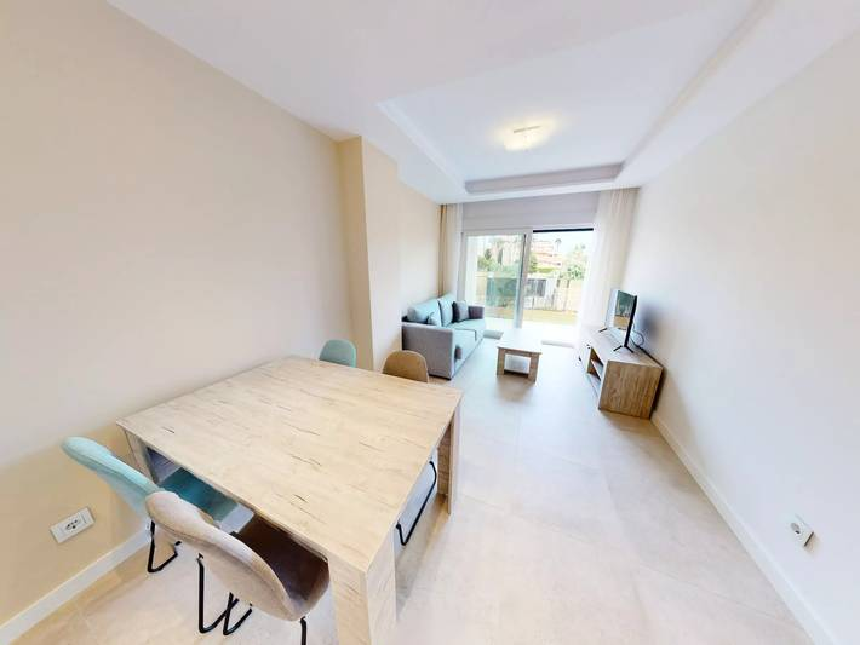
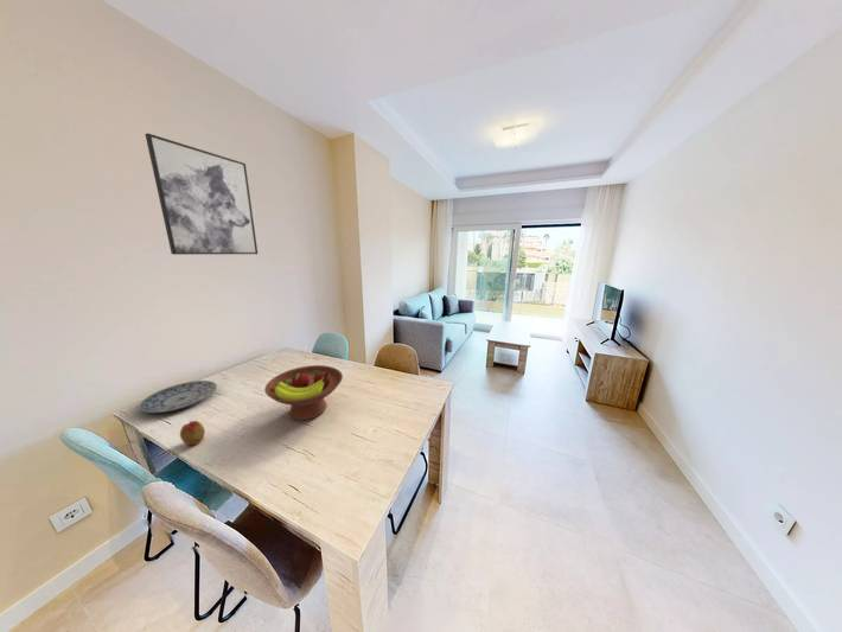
+ fruit bowl (306, 389)
+ plate (180, 397)
+ apple (192, 432)
+ wall art (211, 204)
